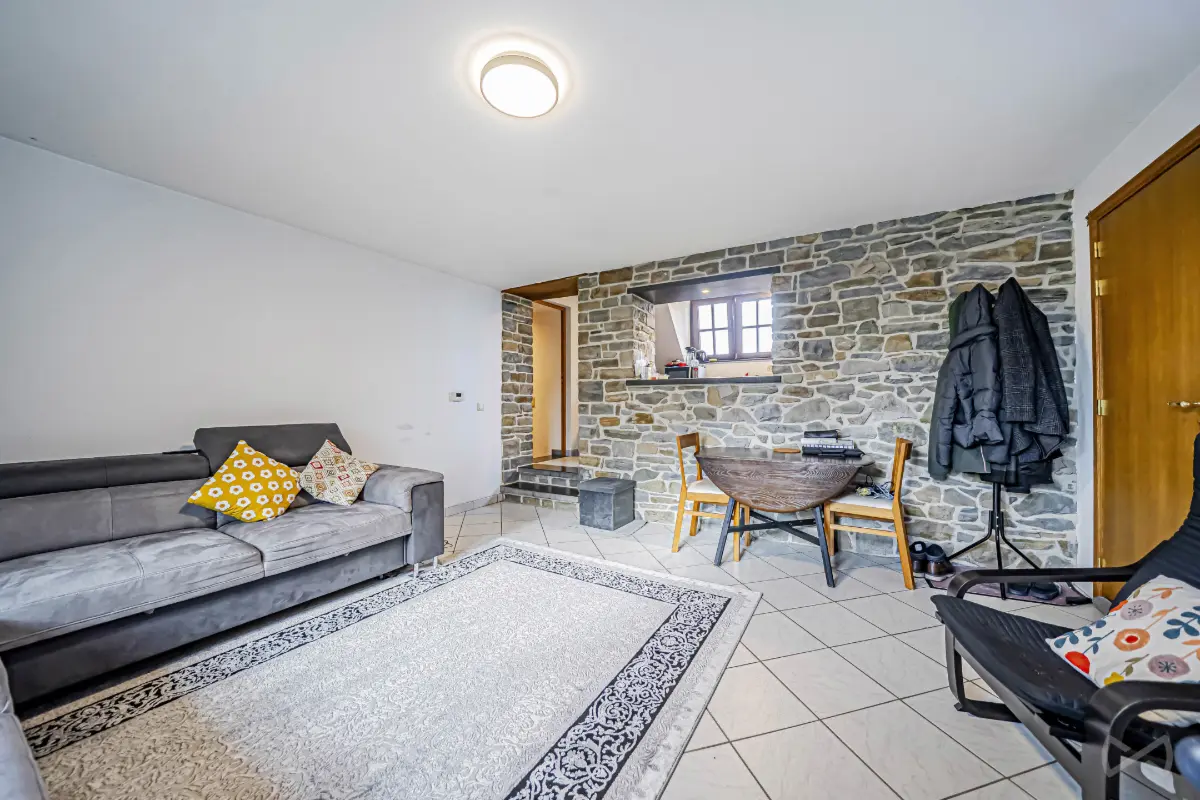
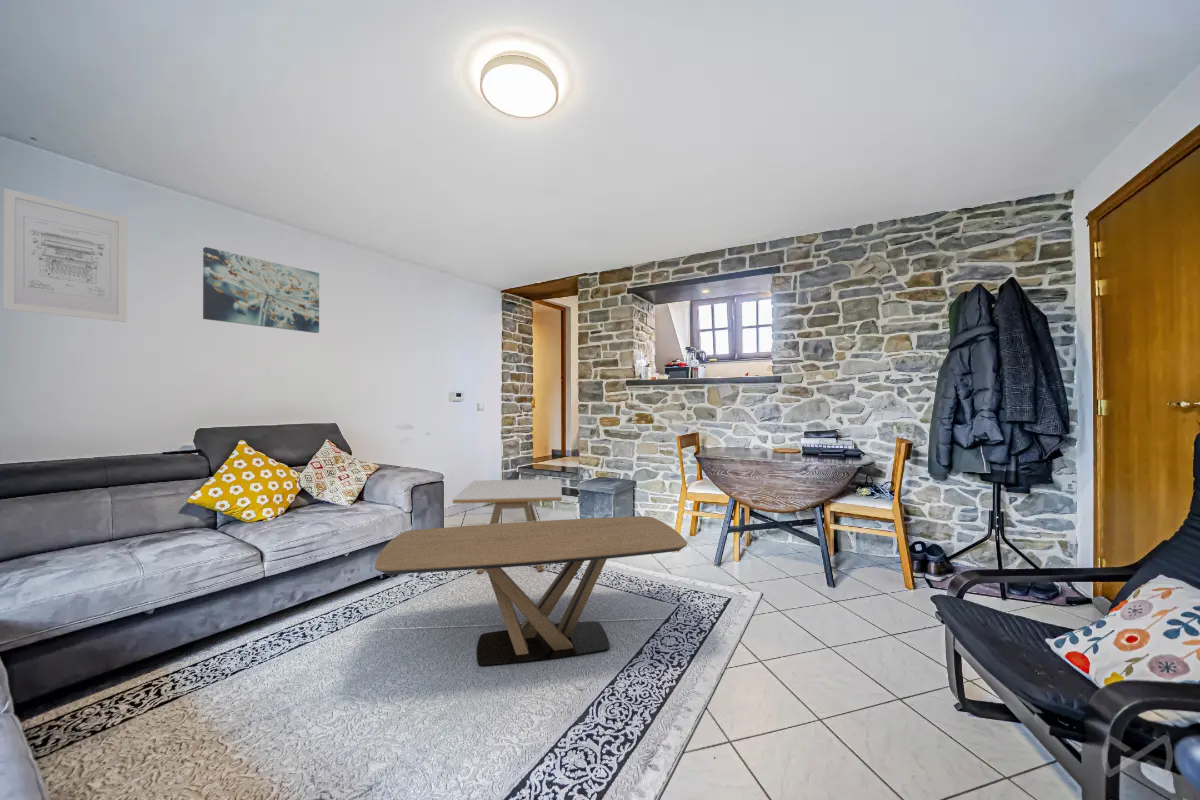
+ wall art (266, 294)
+ side table (526, 519)
+ coffee table (543, 595)
+ wall art (69, 260)
